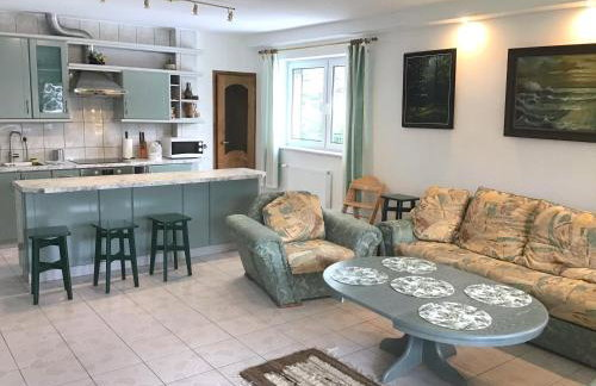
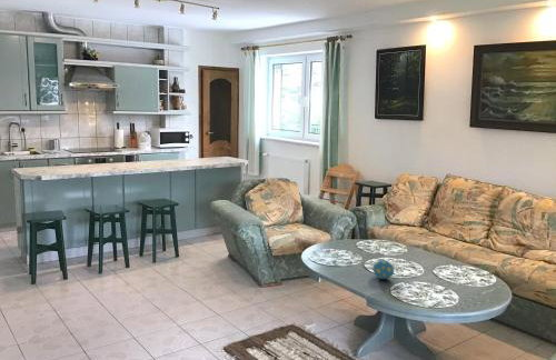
+ decorative egg (383, 269)
